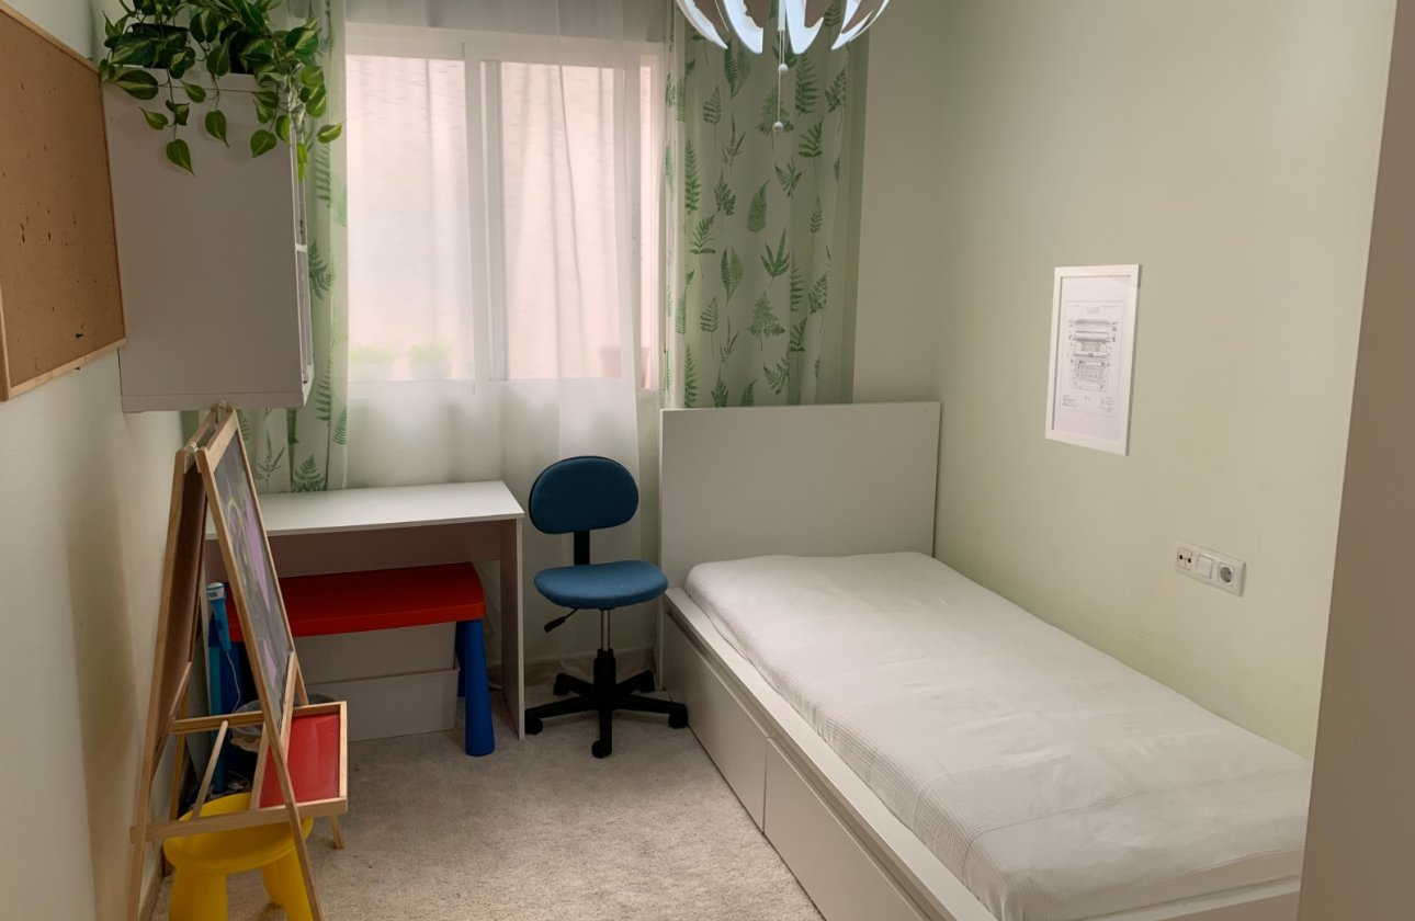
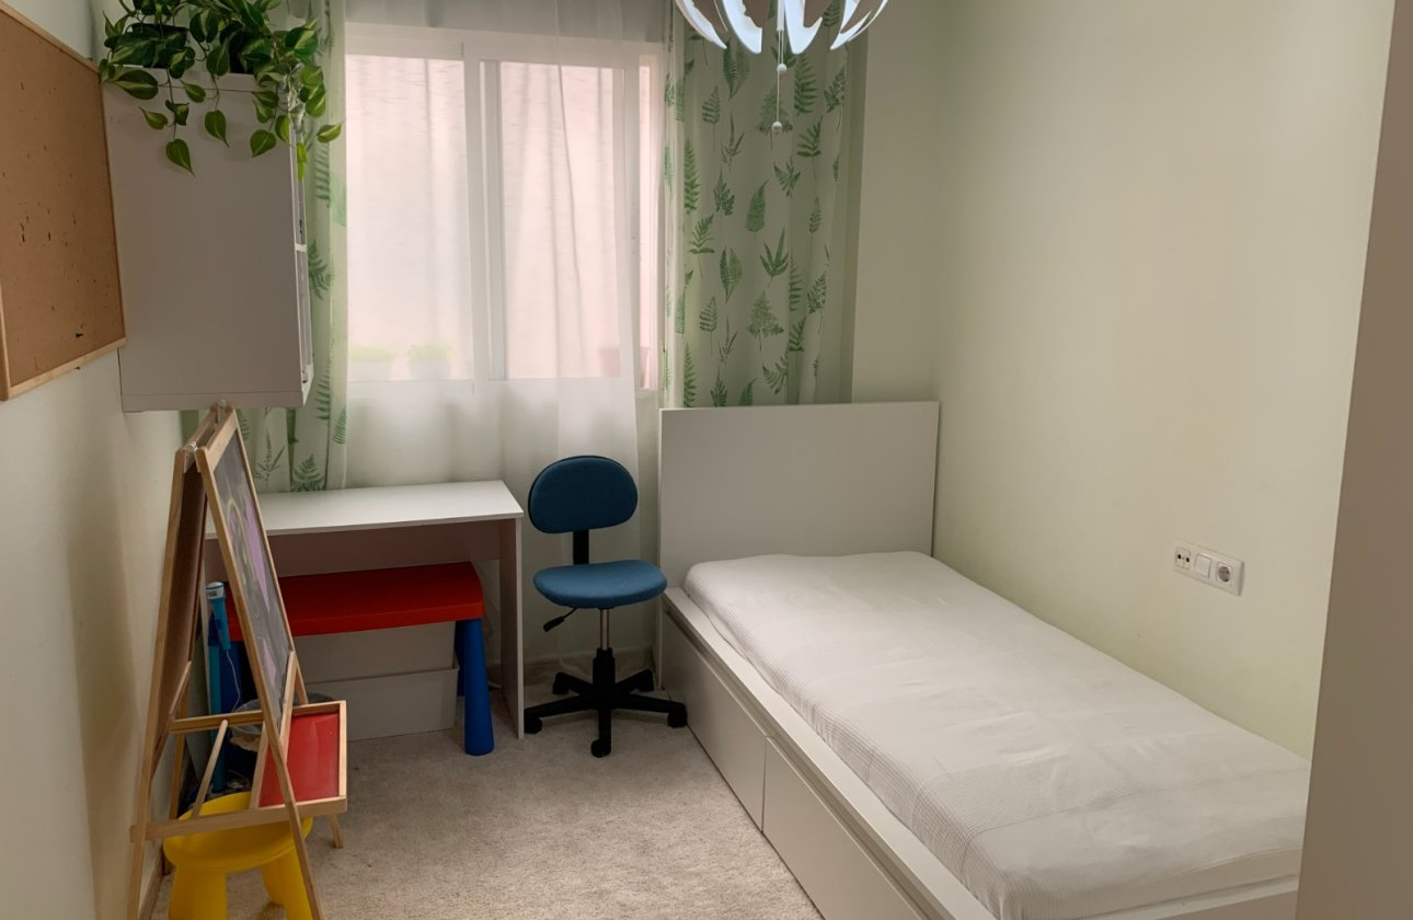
- wall art (1090, 356)
